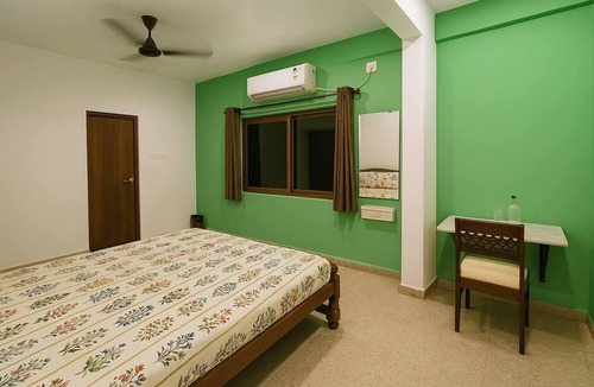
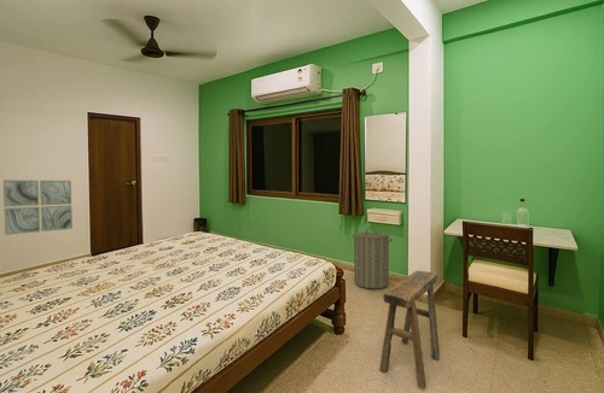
+ stool (411, 322)
+ wall art (41, 206)
+ laundry hamper (371, 254)
